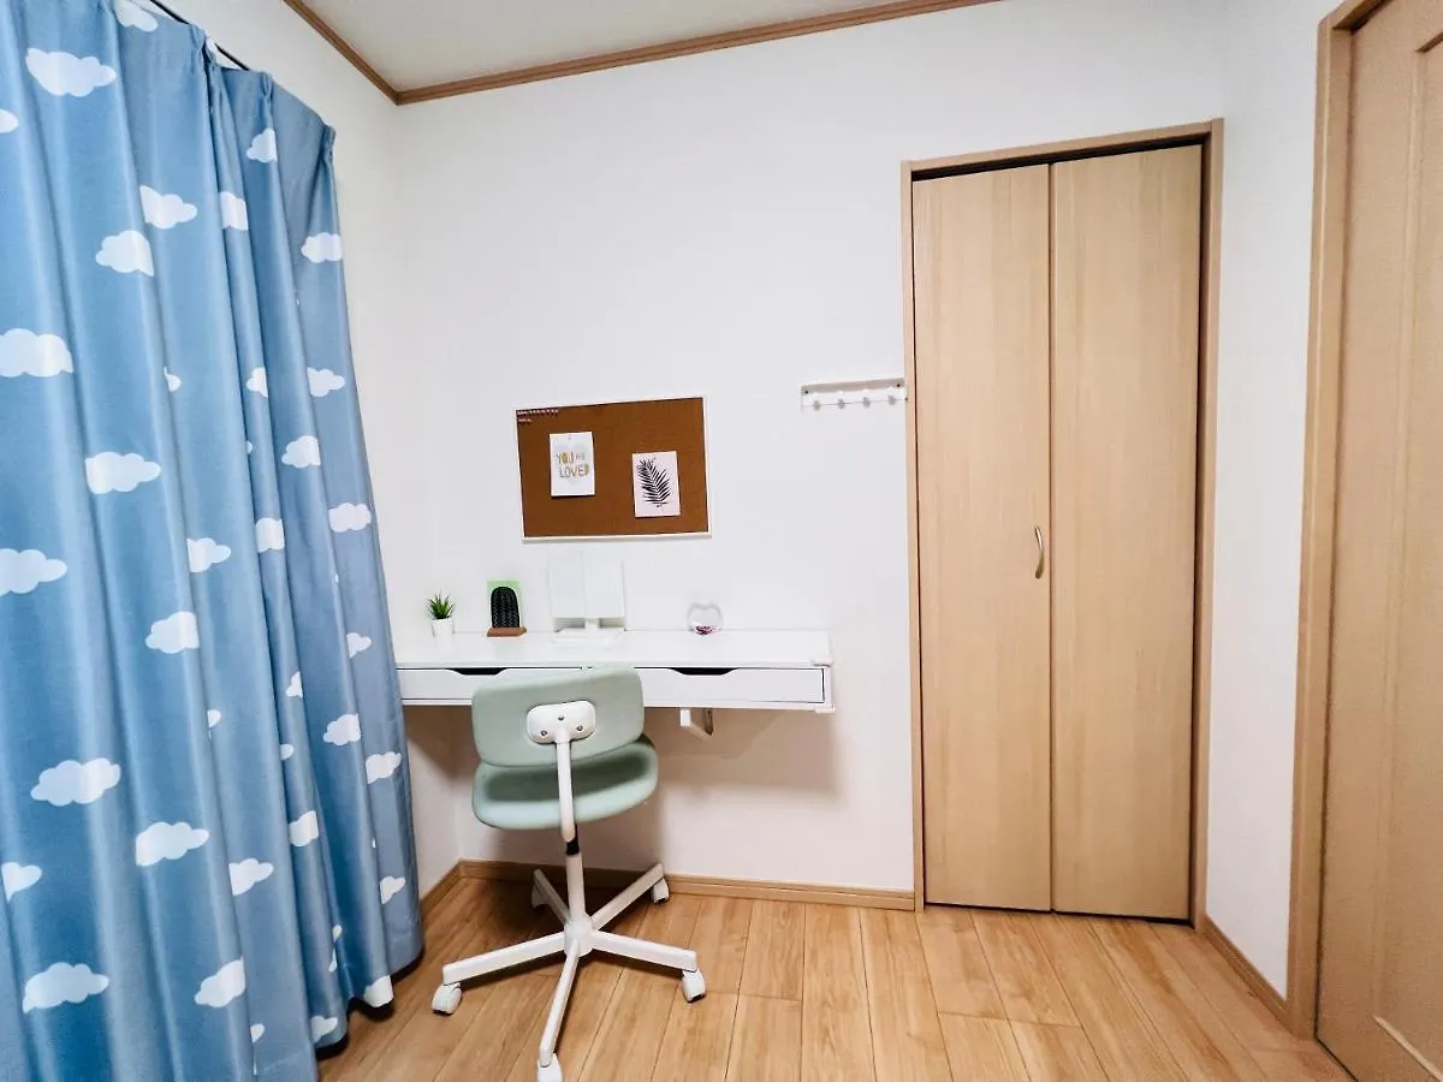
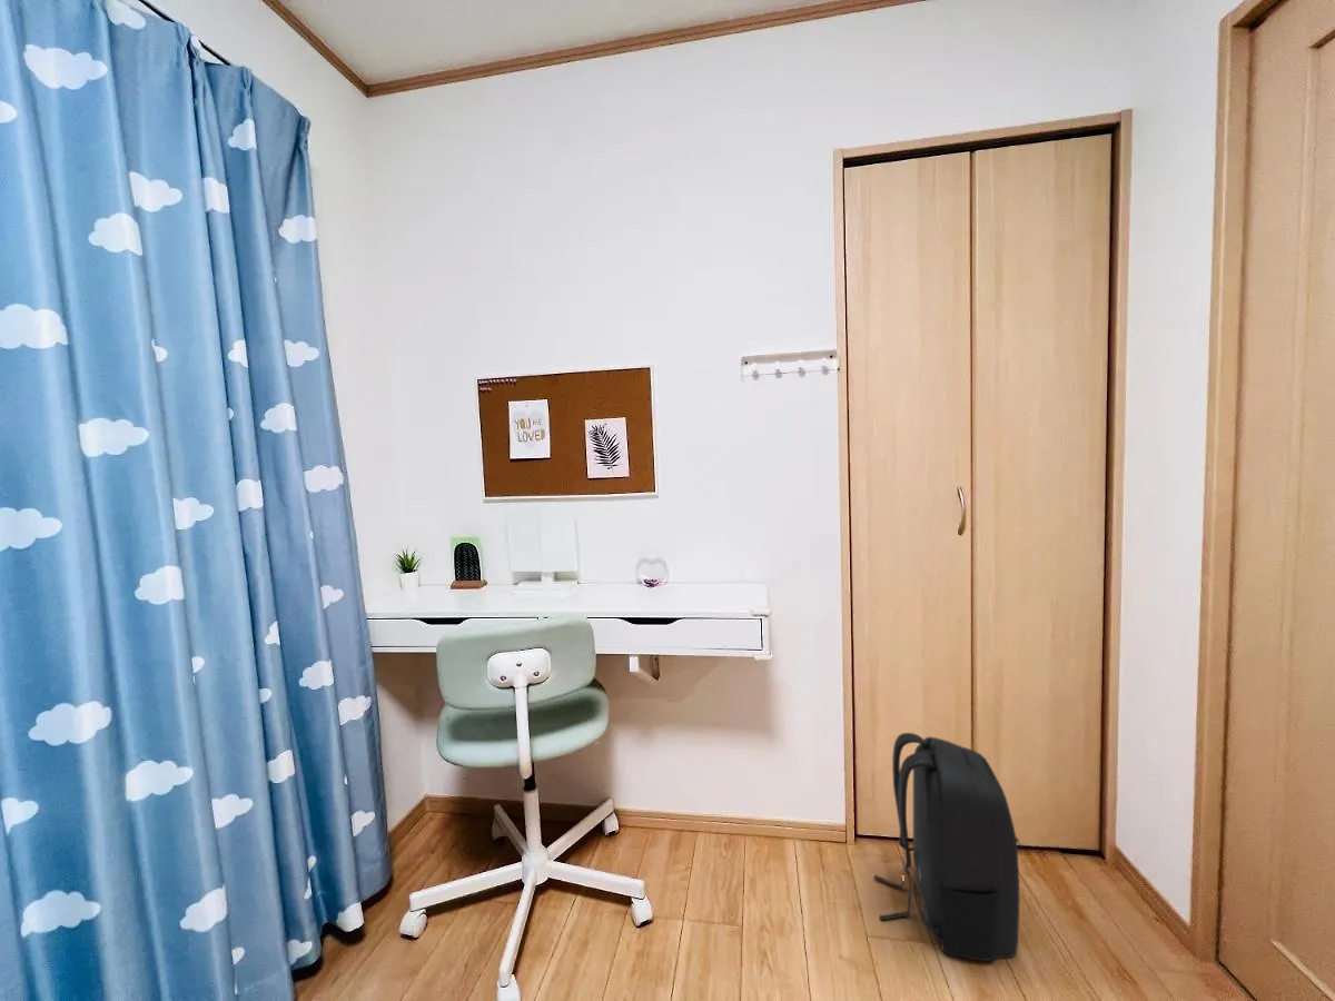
+ backpack (940, 824)
